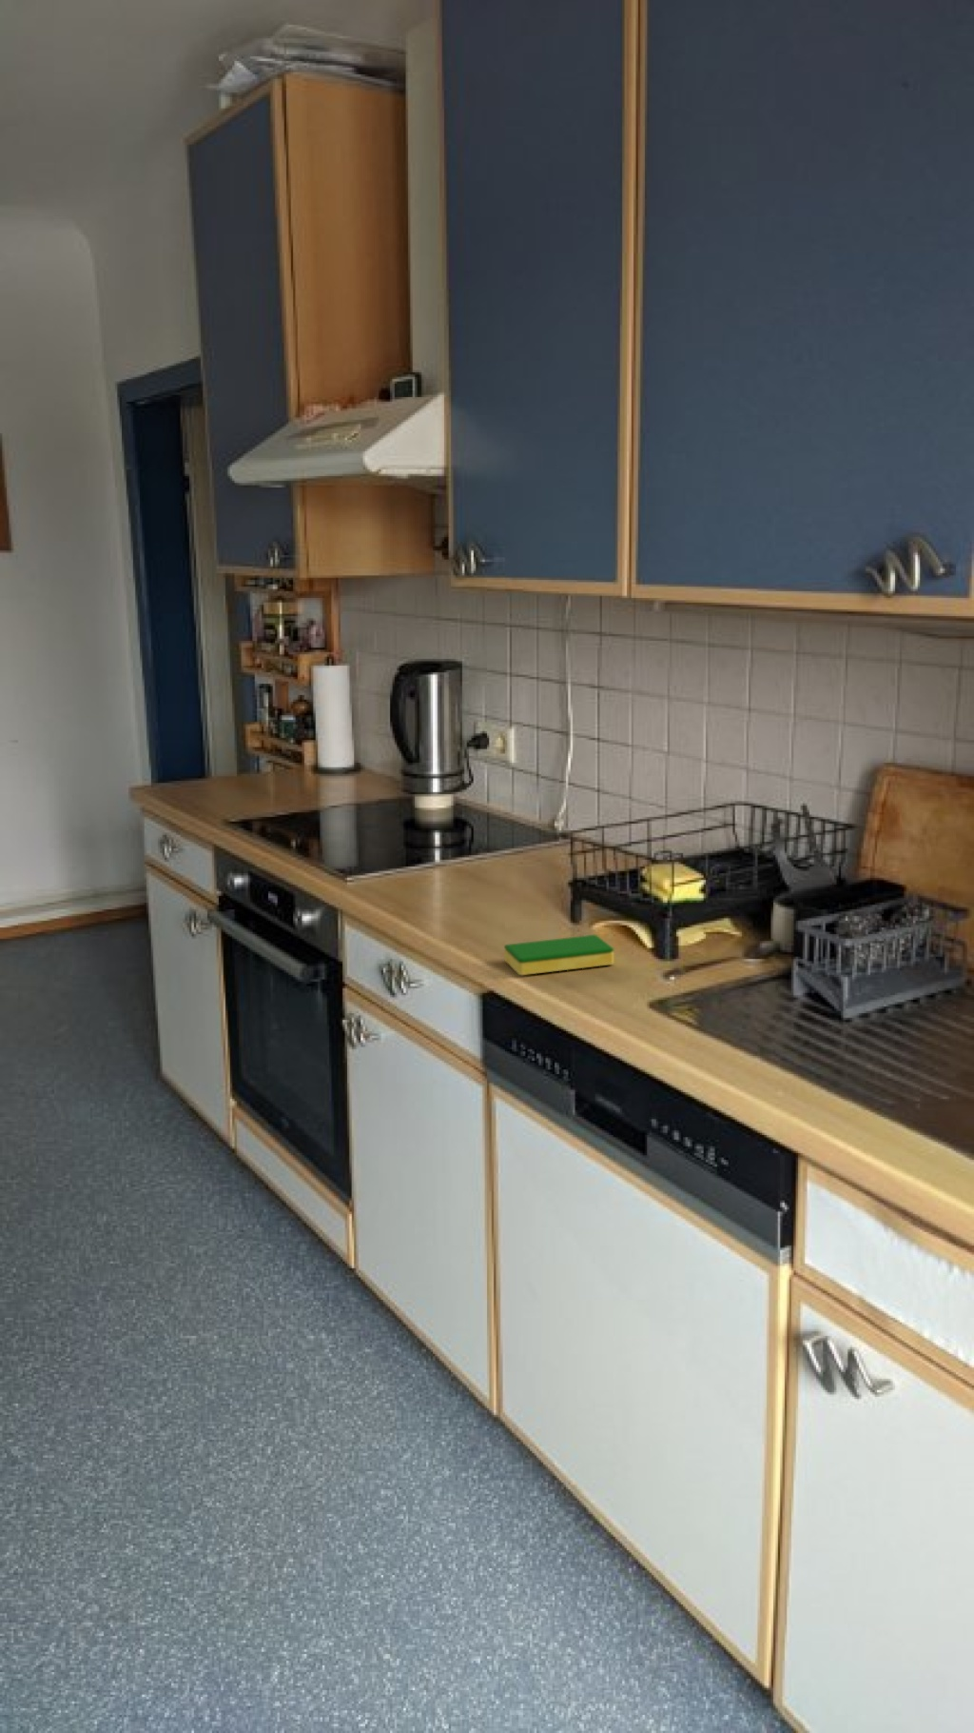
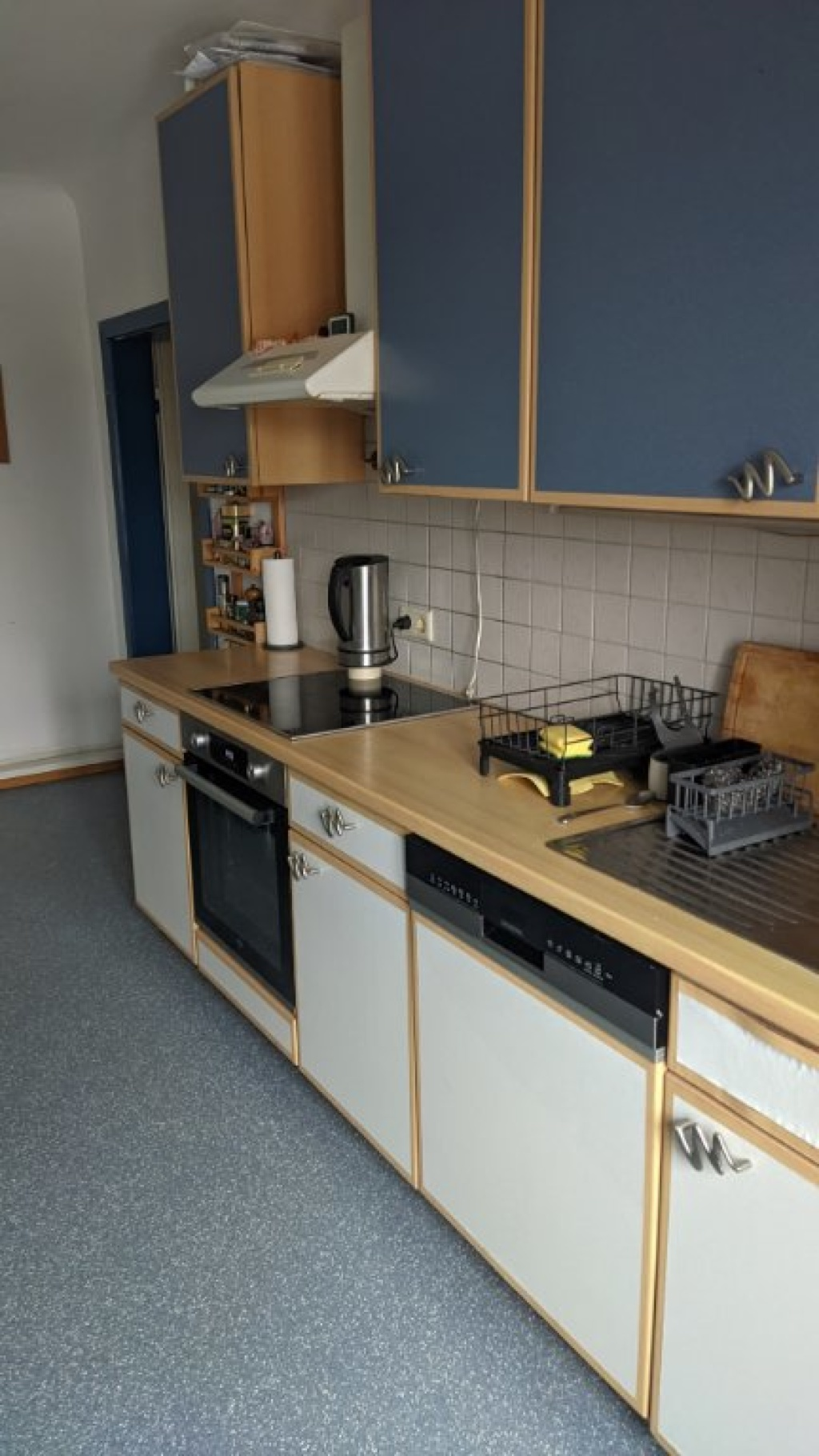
- dish sponge (558, 955)
